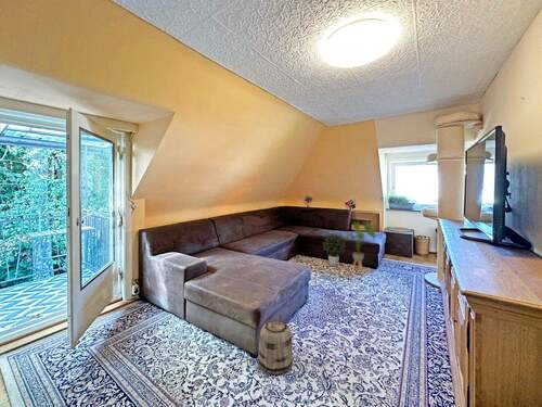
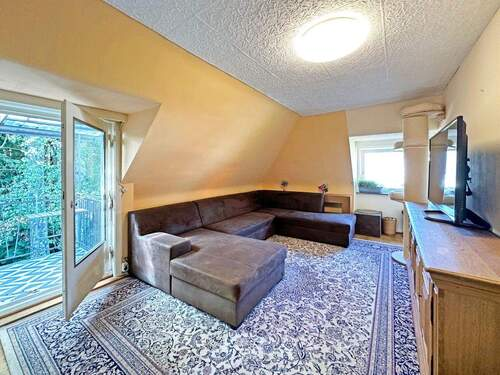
- potted plant (334, 250)
- house plant (360, 245)
- basket (275, 338)
